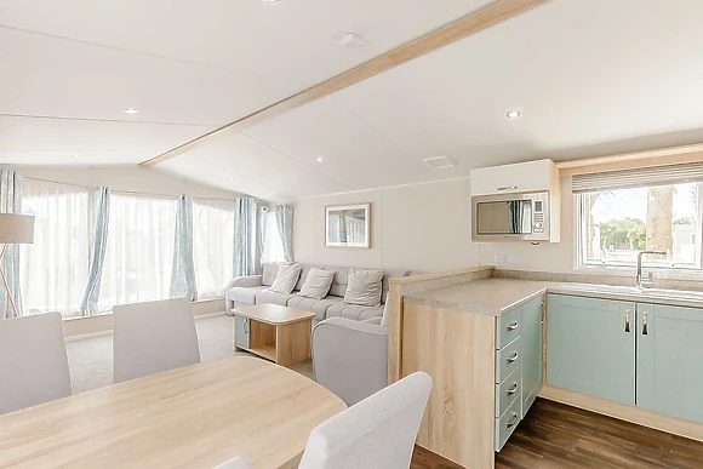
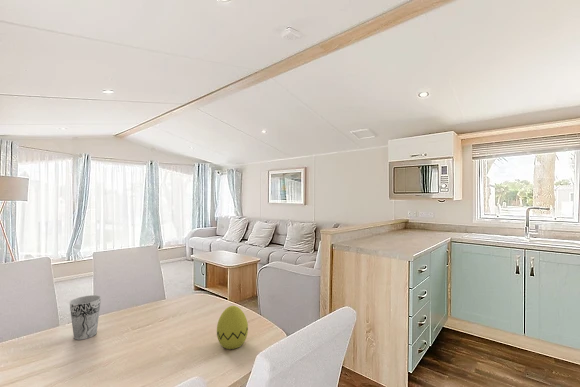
+ decorative egg (232, 325)
+ cup (85, 317)
